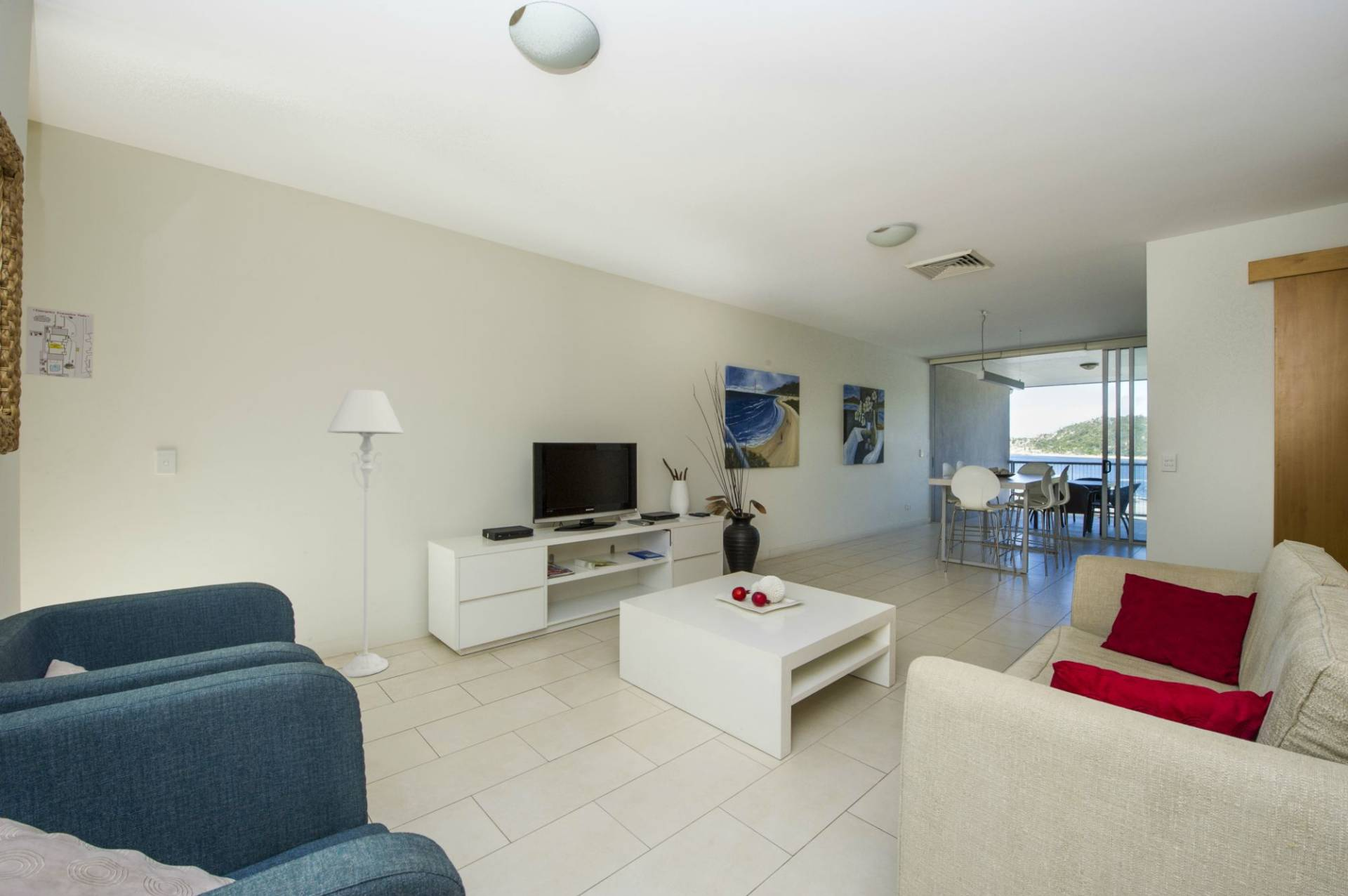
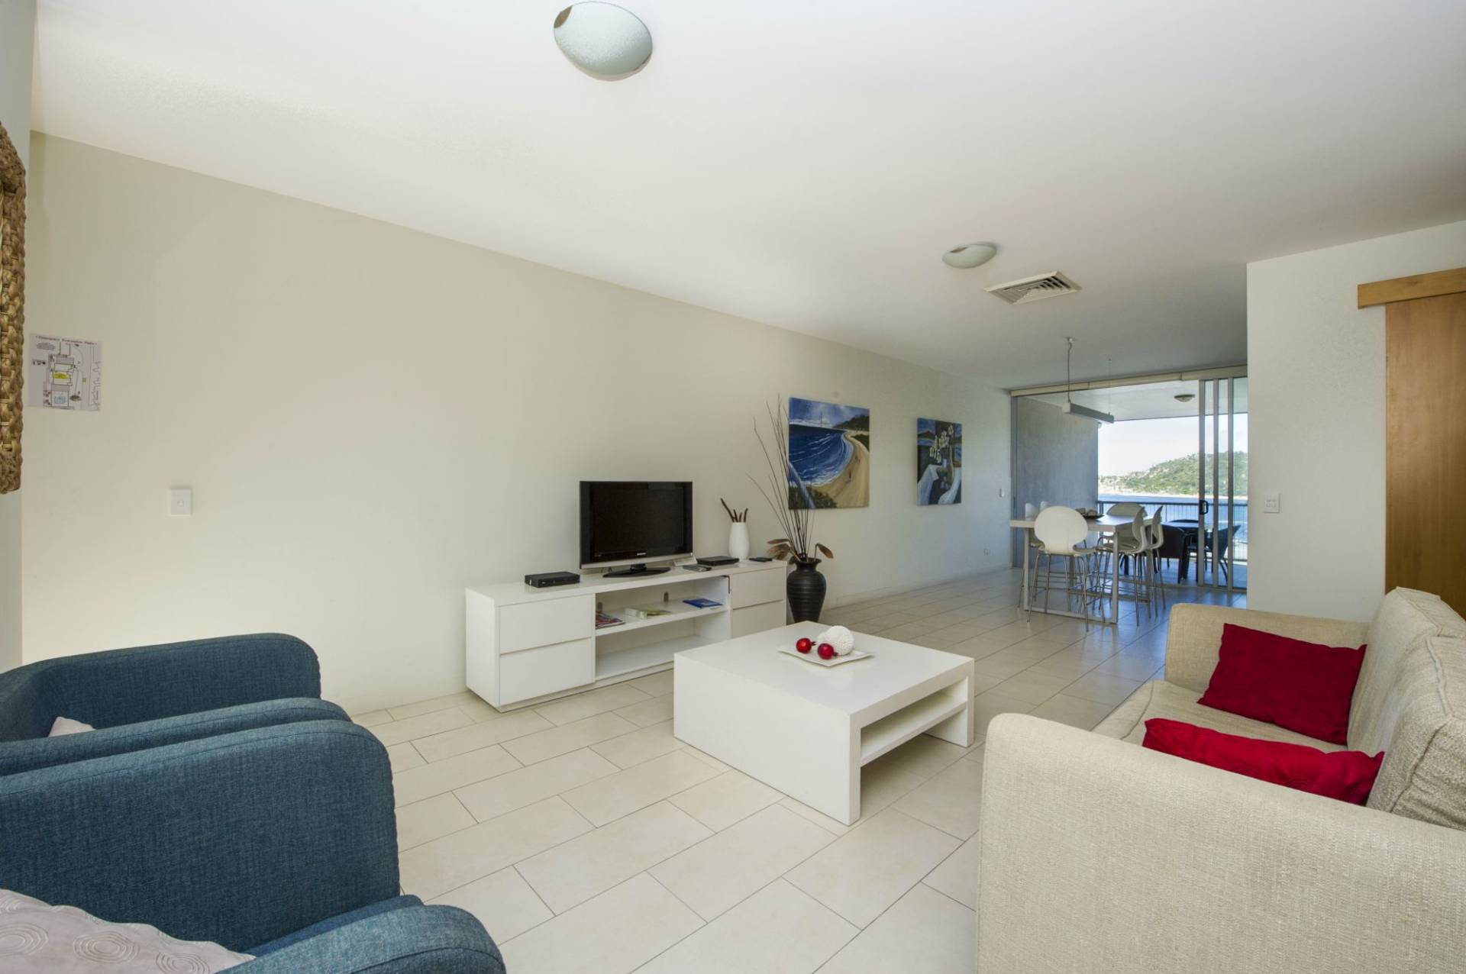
- floor lamp (365, 529)
